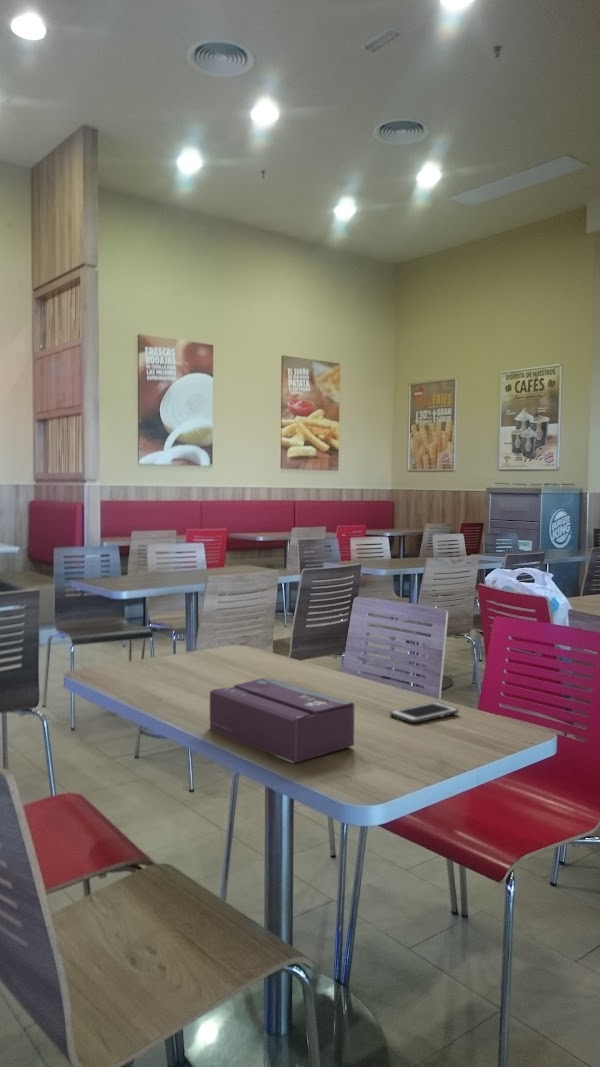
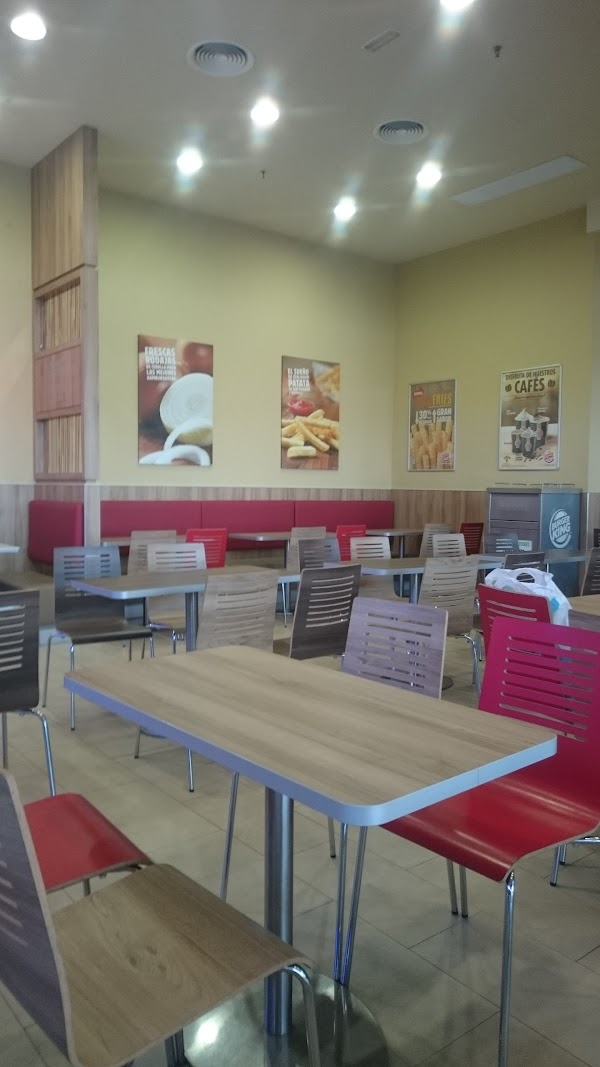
- cell phone (424, 712)
- tissue box (279, 716)
